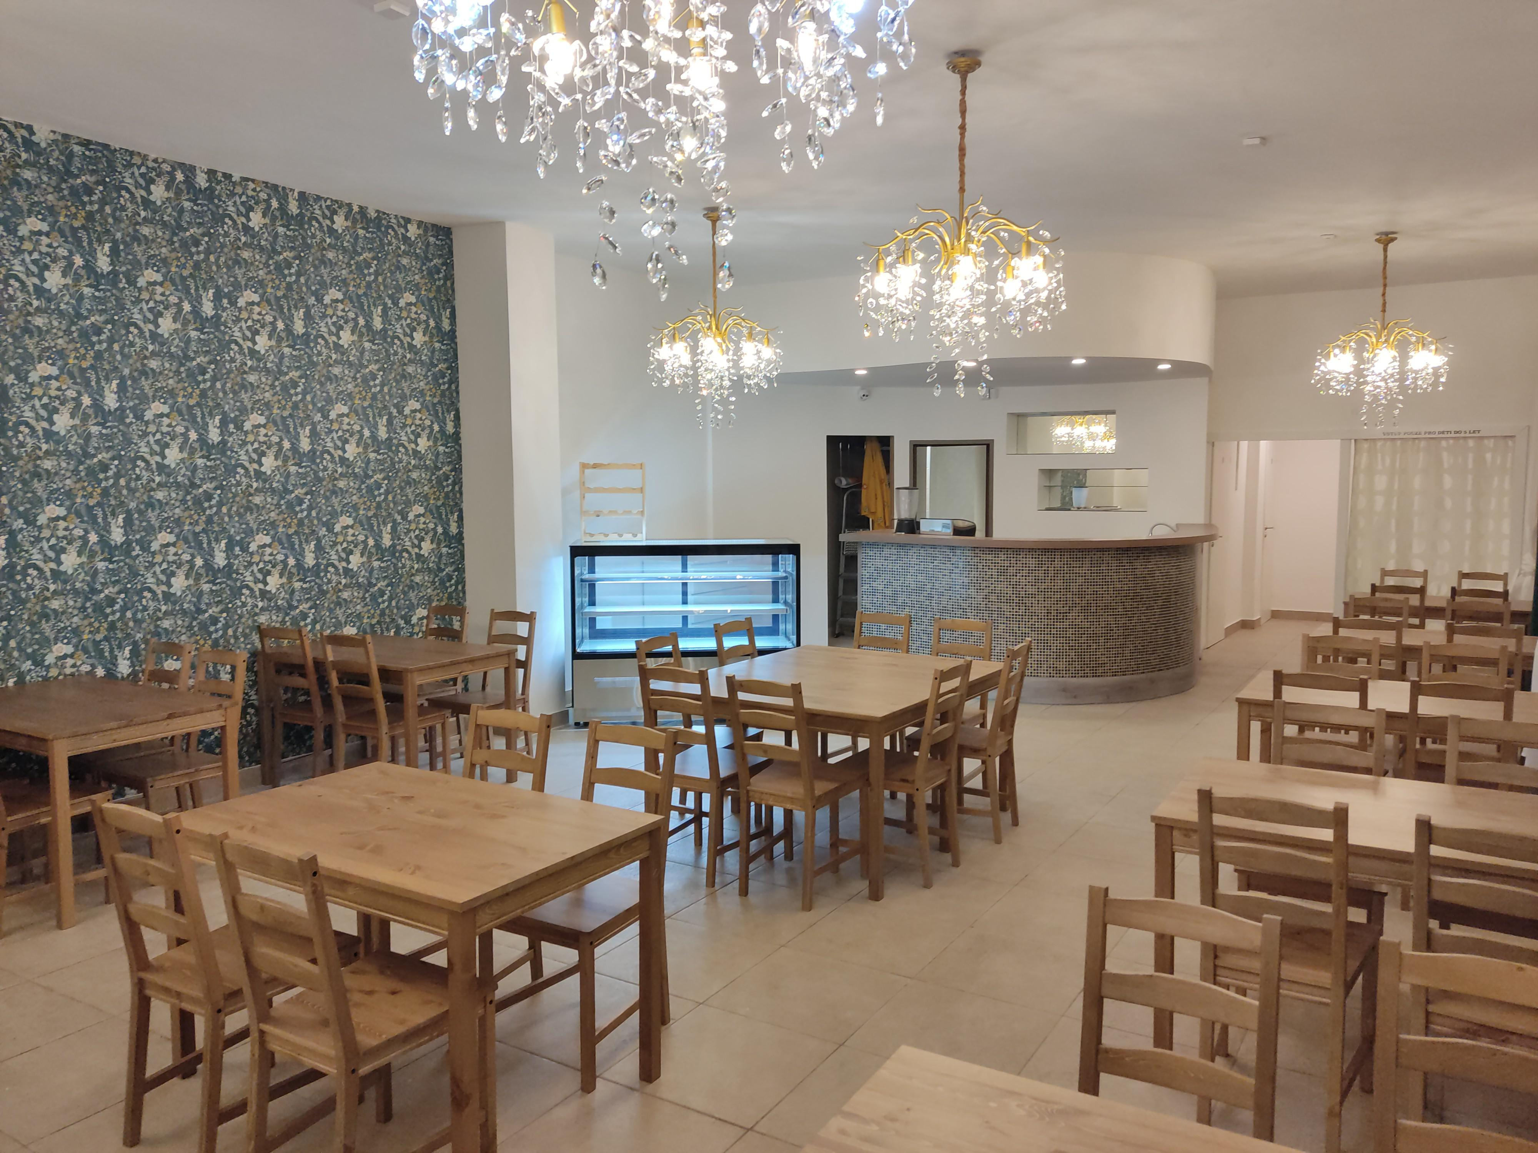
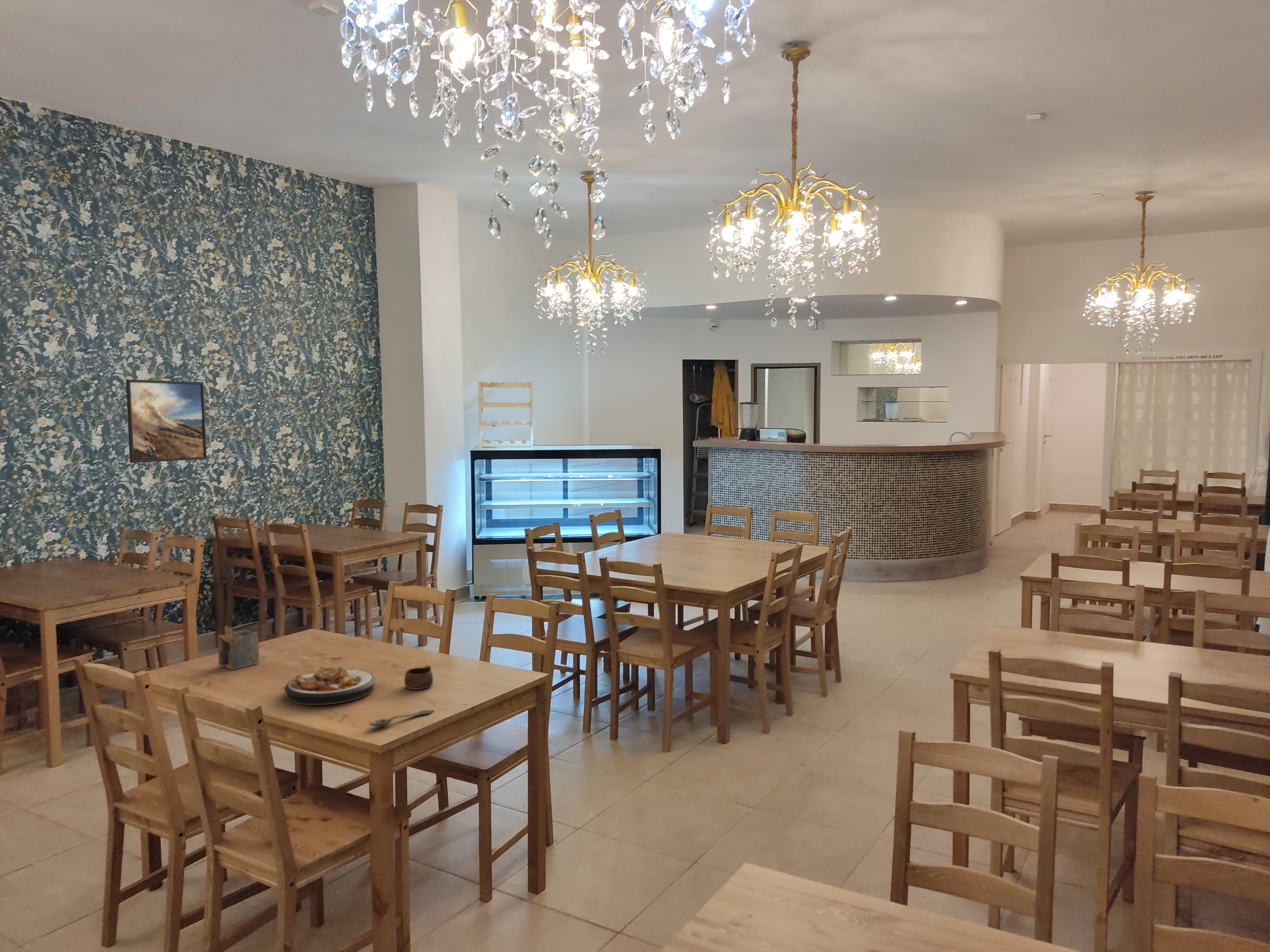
+ cup (422, 677)
+ napkin holder (238, 644)
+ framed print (168, 421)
+ plate (331, 683)
+ spoon (402, 717)
